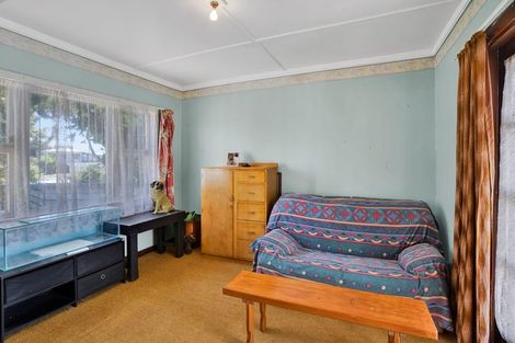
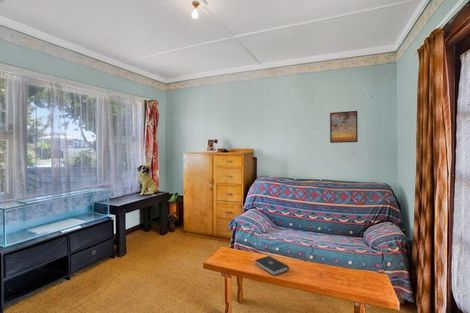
+ book (271, 264)
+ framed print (343, 127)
